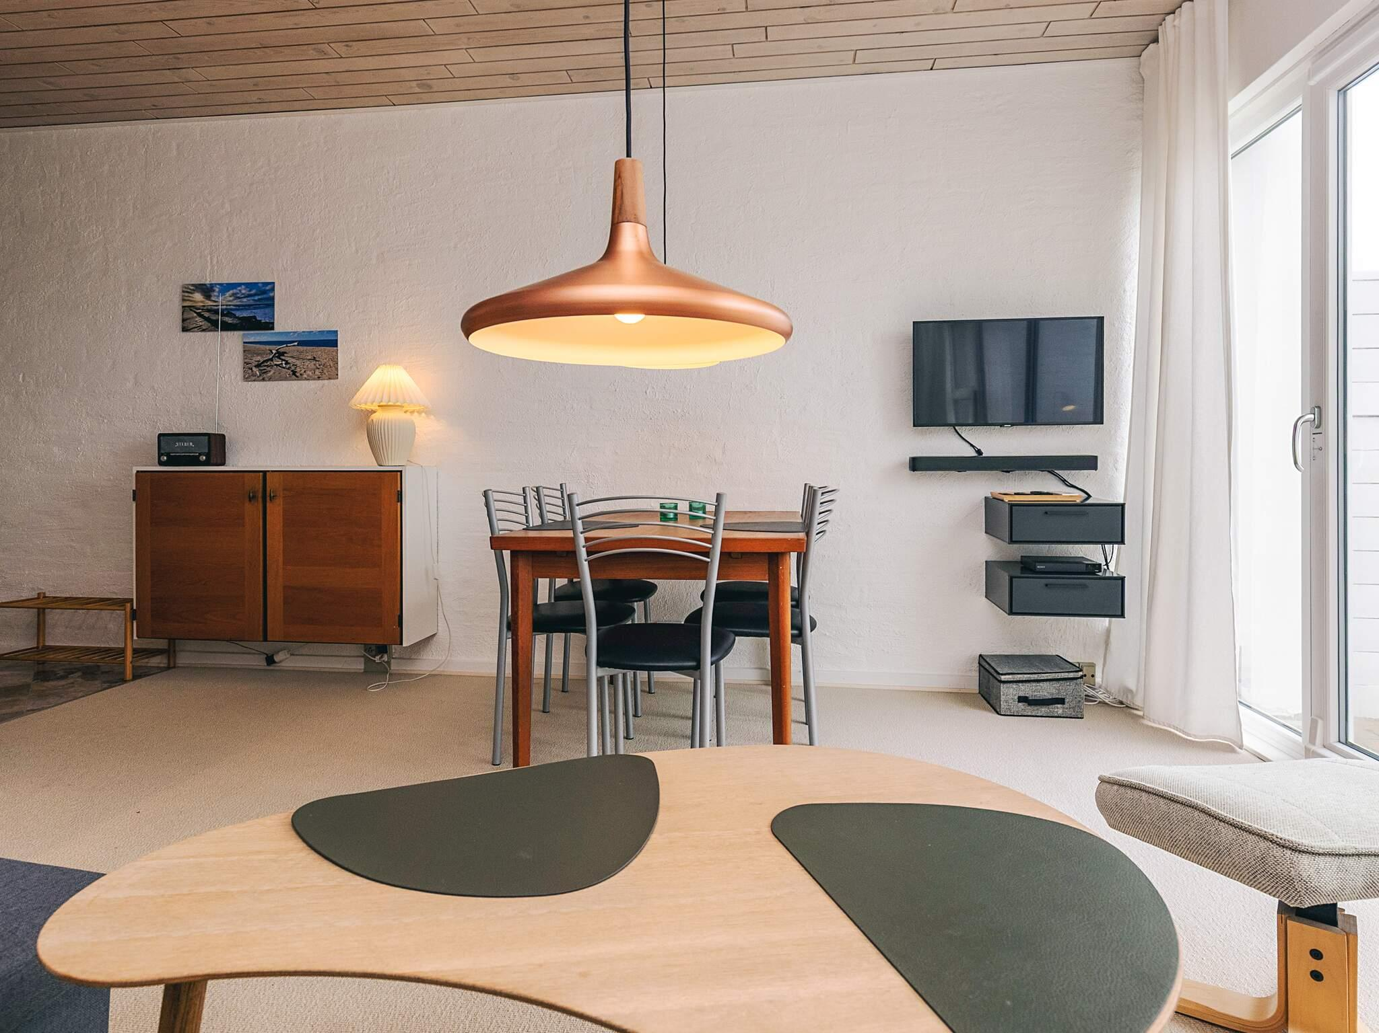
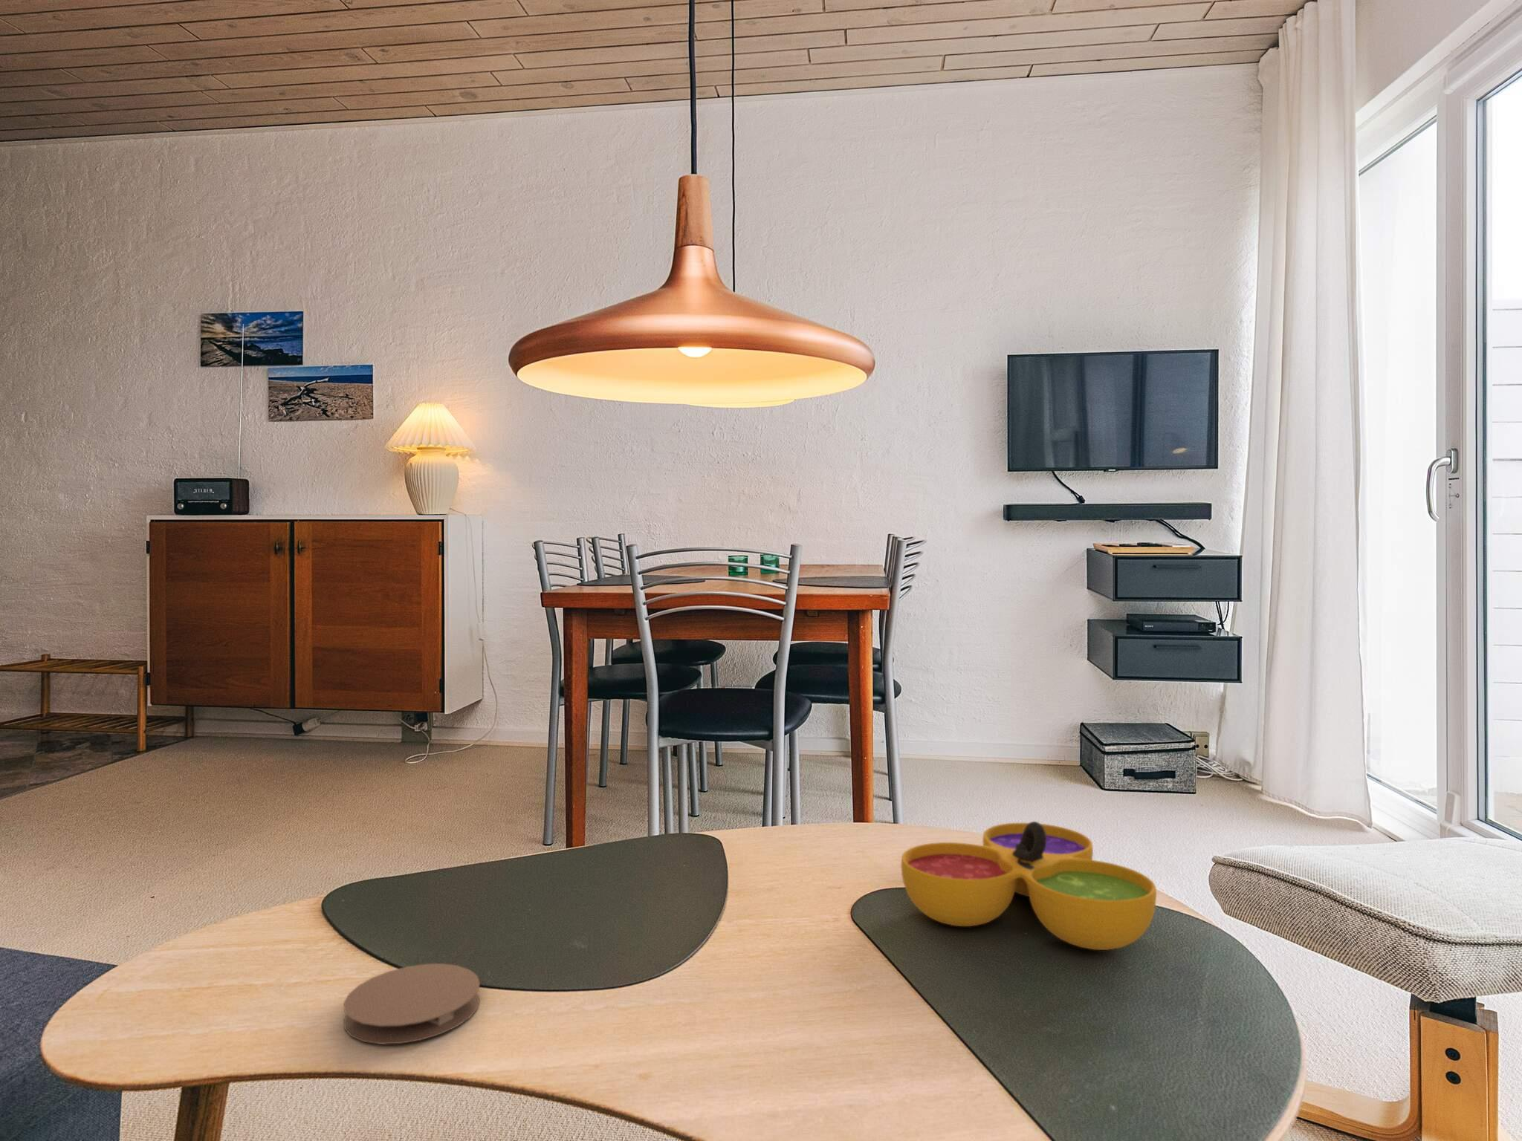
+ coaster (413, 1001)
+ decorative bowl (1010, 867)
